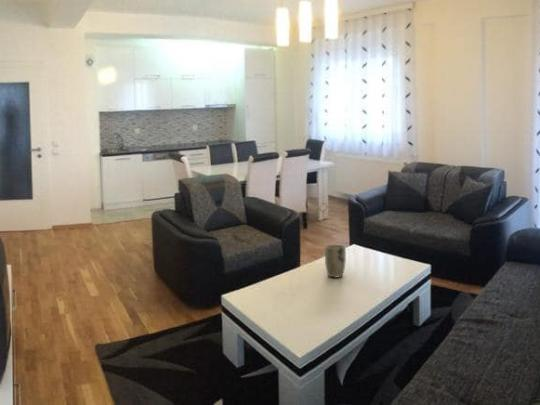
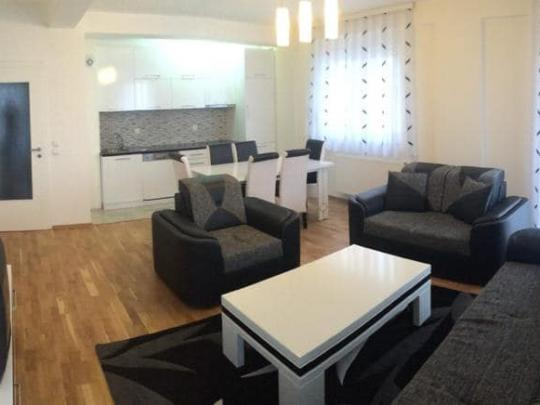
- plant pot (335, 261)
